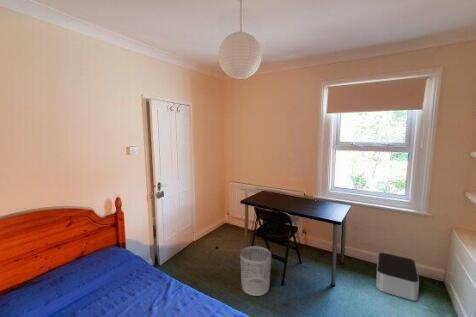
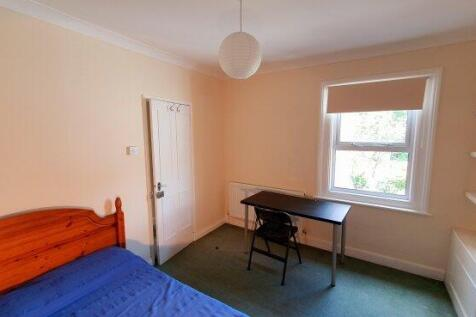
- storage bin (396, 273)
- waste bin (255, 270)
